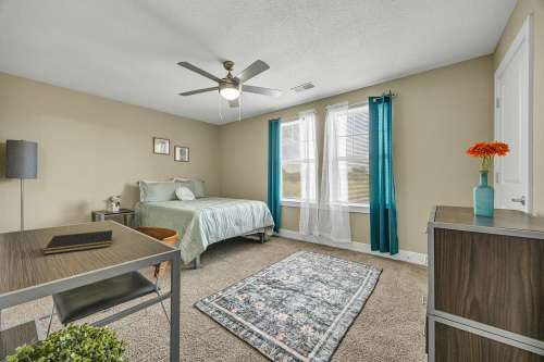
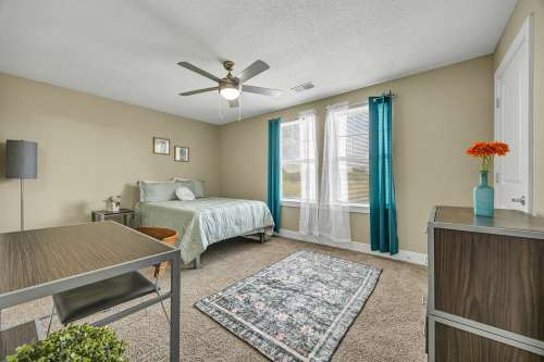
- notepad (82, 240)
